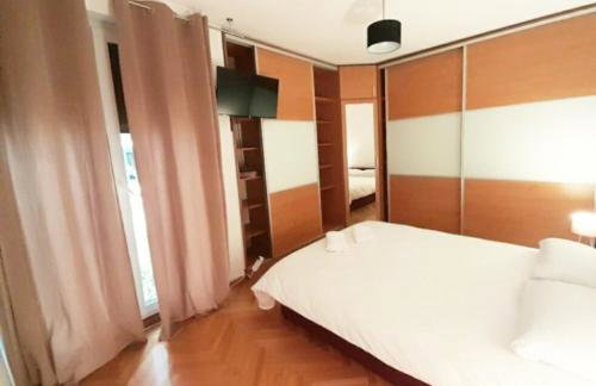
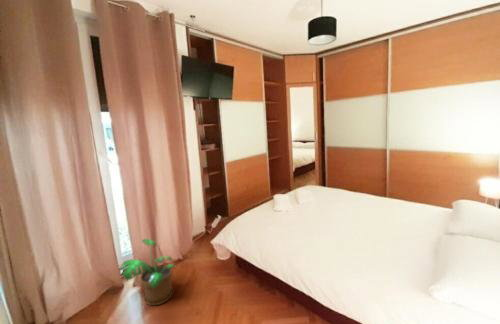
+ potted plant (146, 274)
